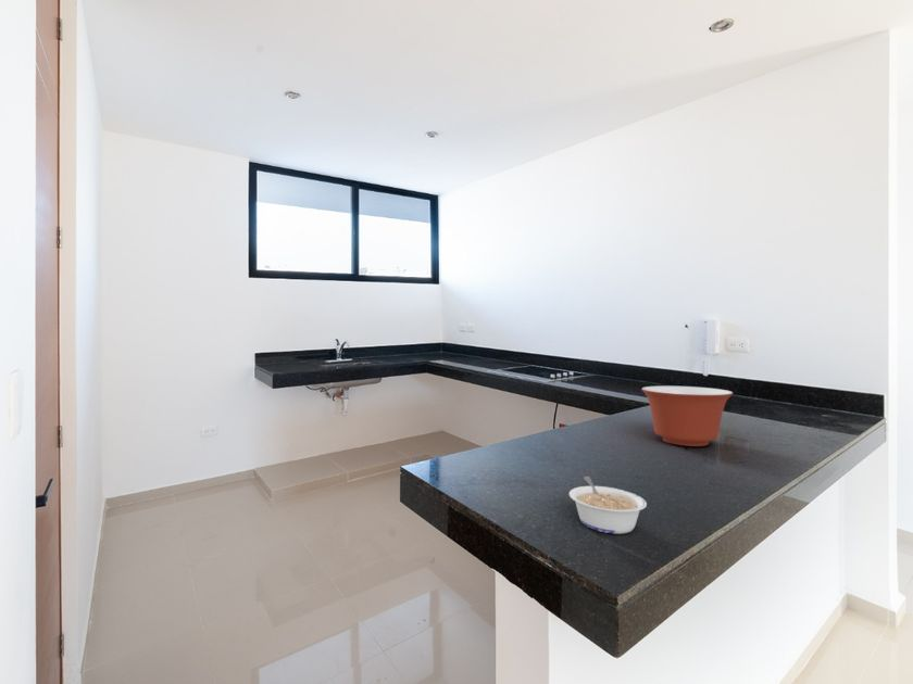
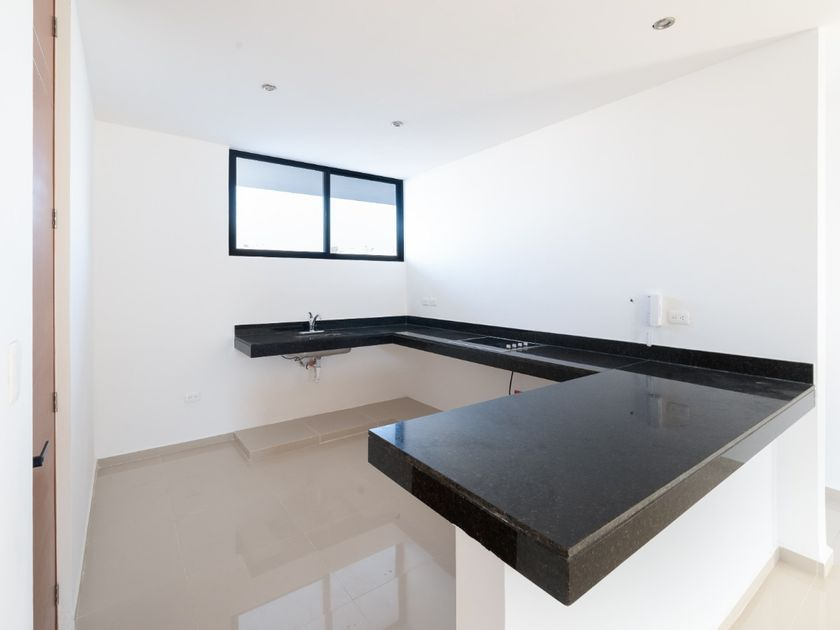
- mixing bowl (685, 415)
- legume (603, 507)
